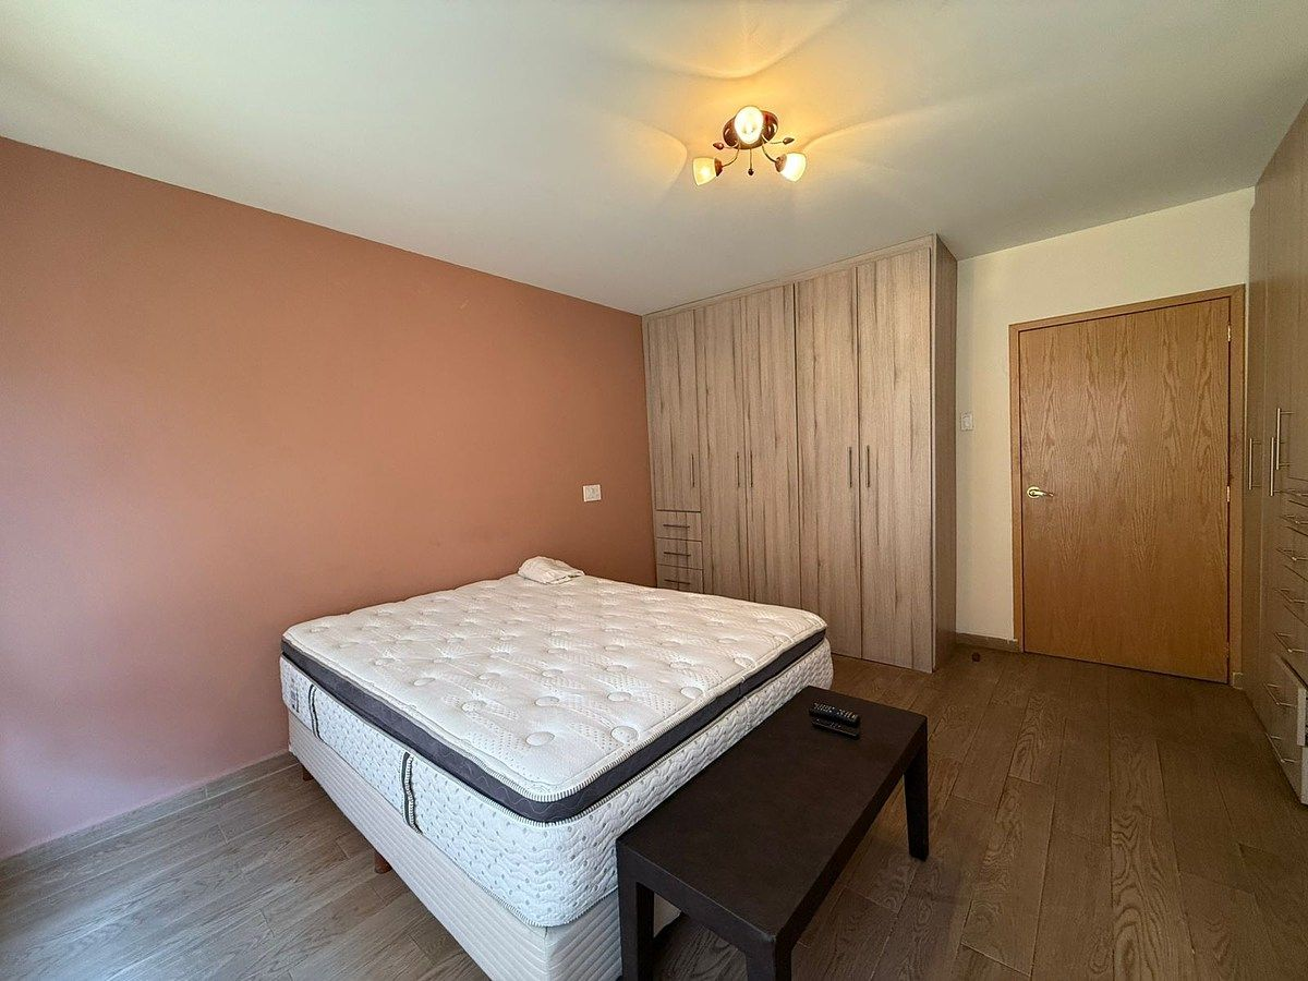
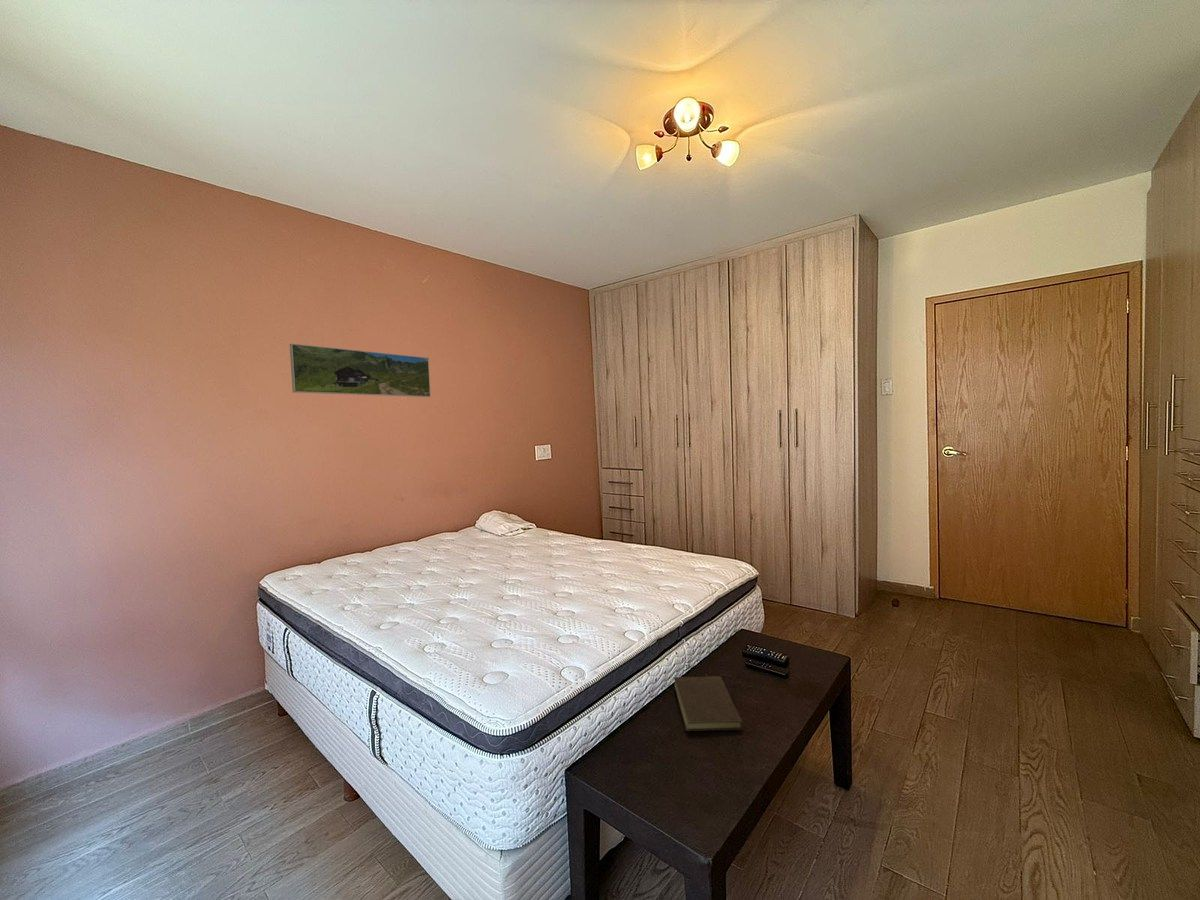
+ book (713, 700)
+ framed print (367, 373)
